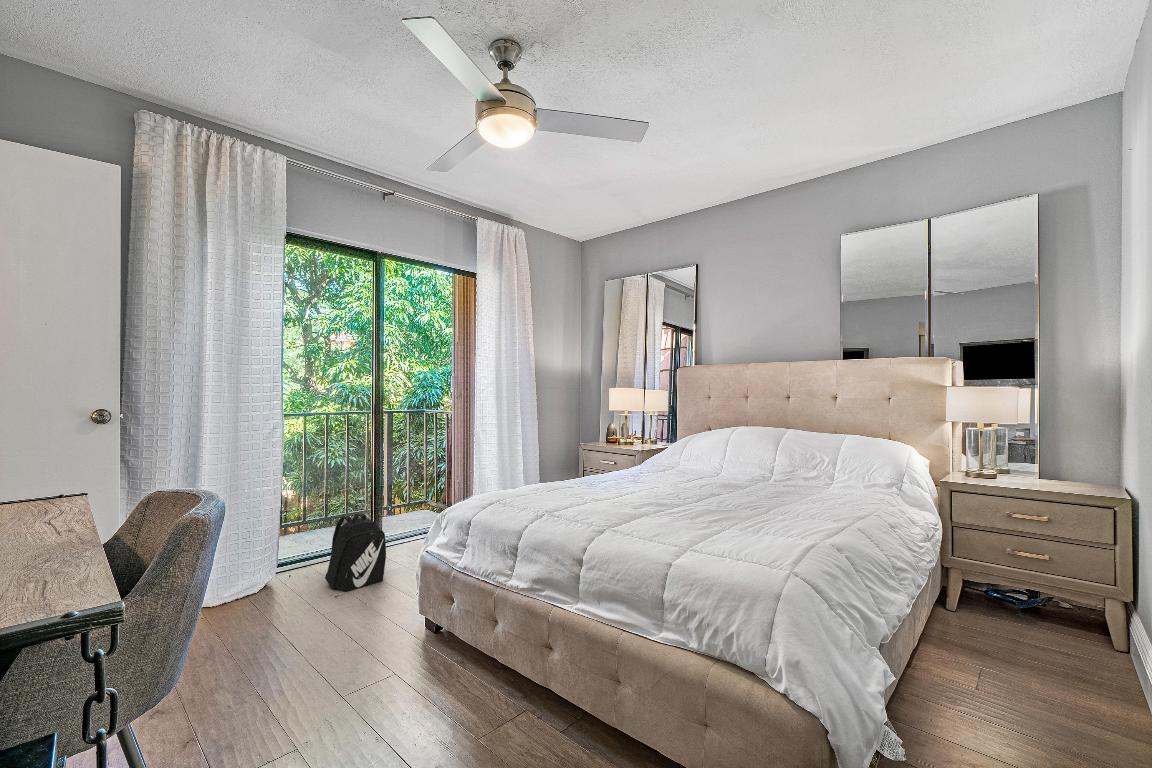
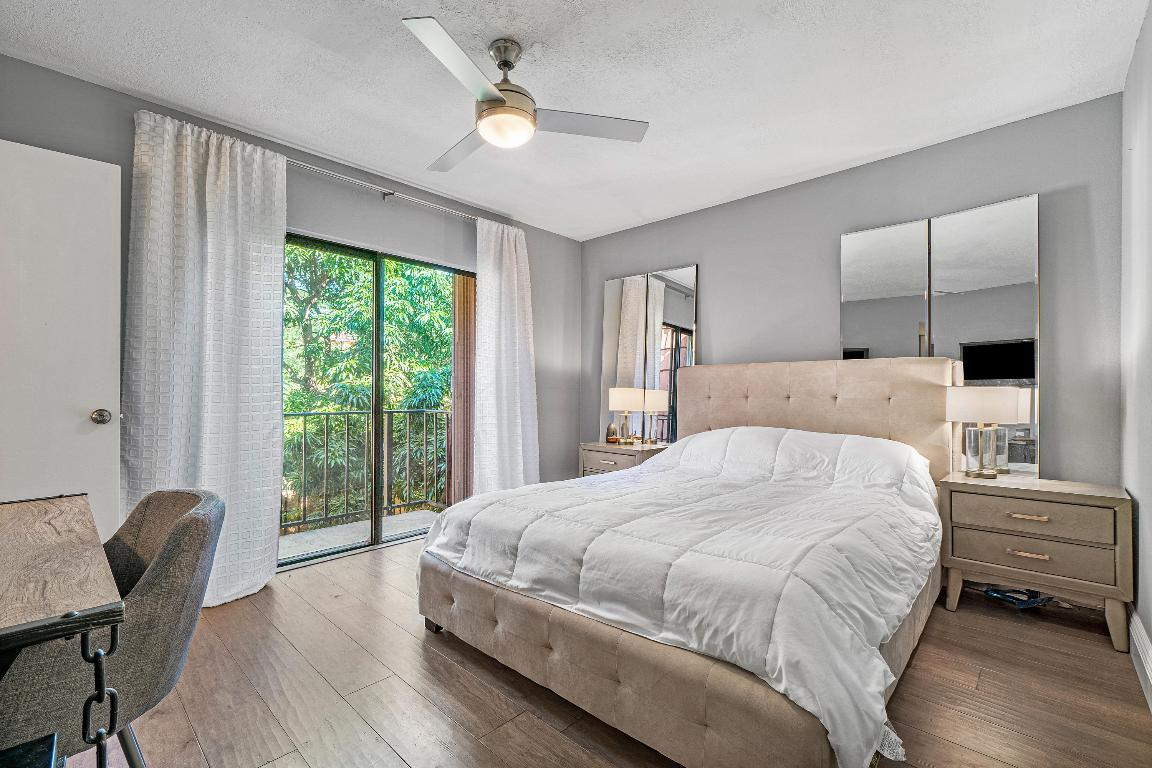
- backpack (354, 547)
